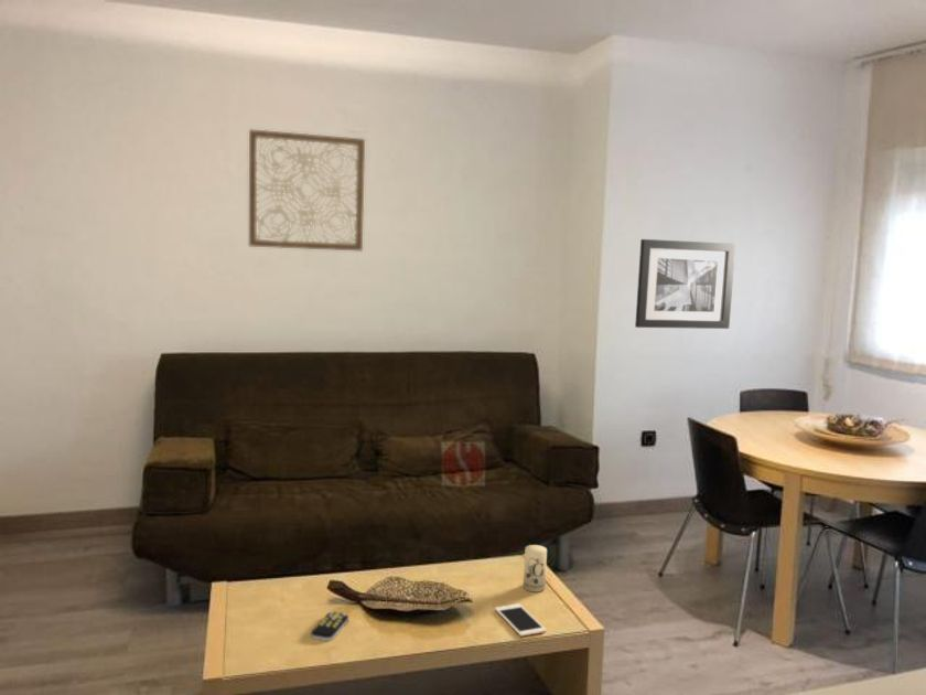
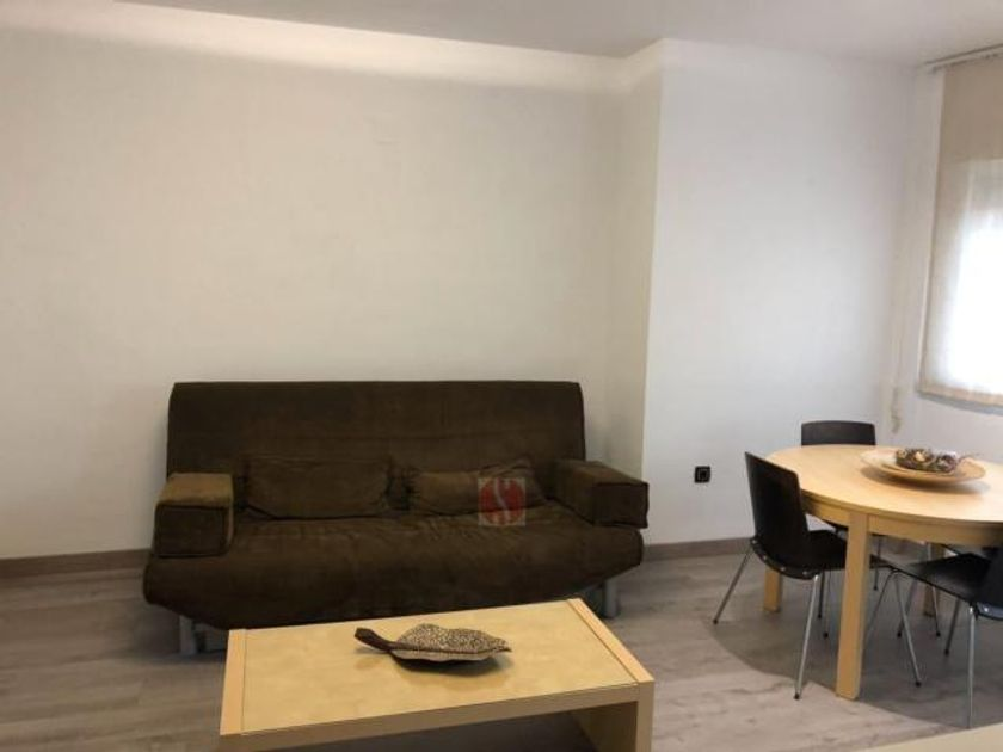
- candle (535, 568)
- wall art (686, 285)
- cell phone (519, 619)
- remote control (330, 626)
- wall art (303, 193)
